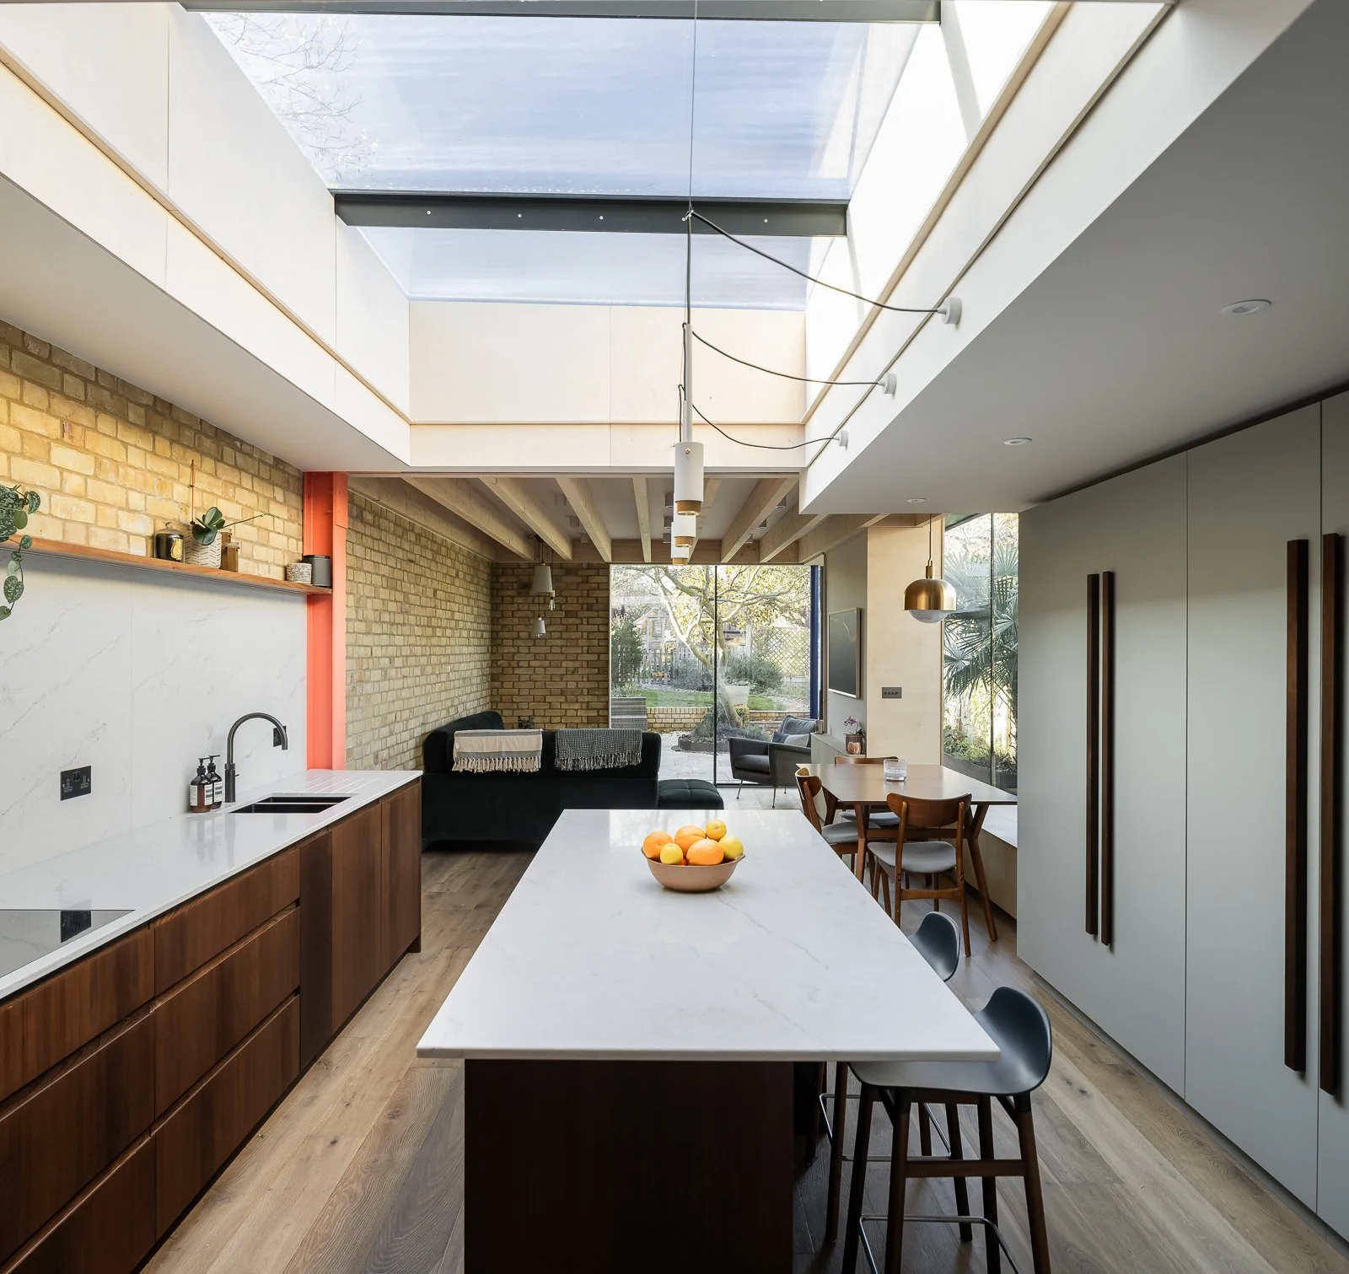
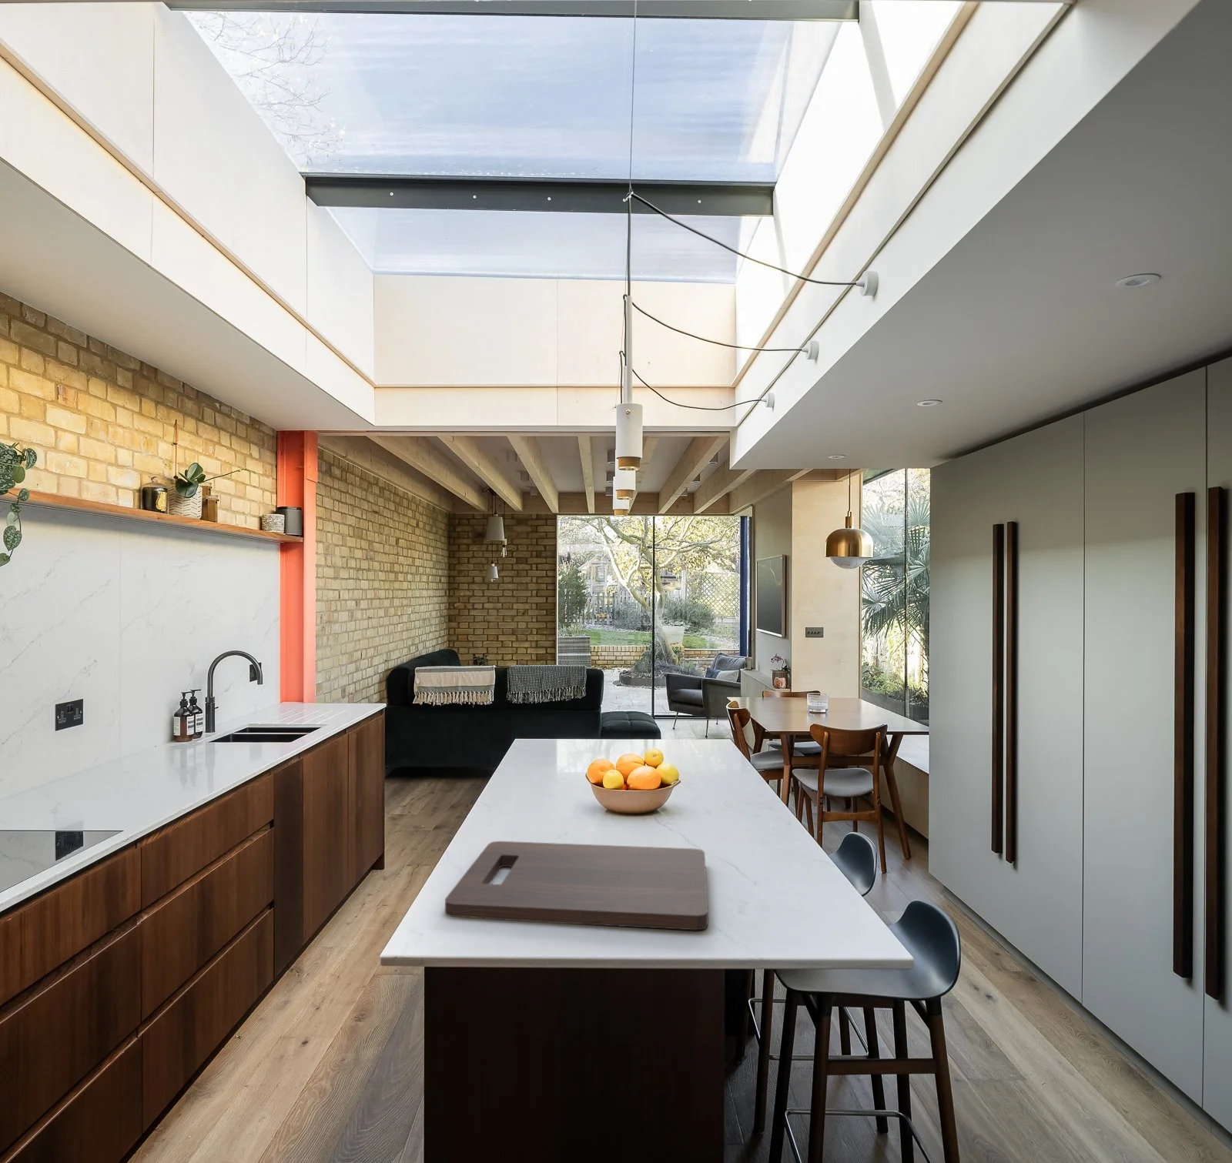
+ cutting board (585, 880)
